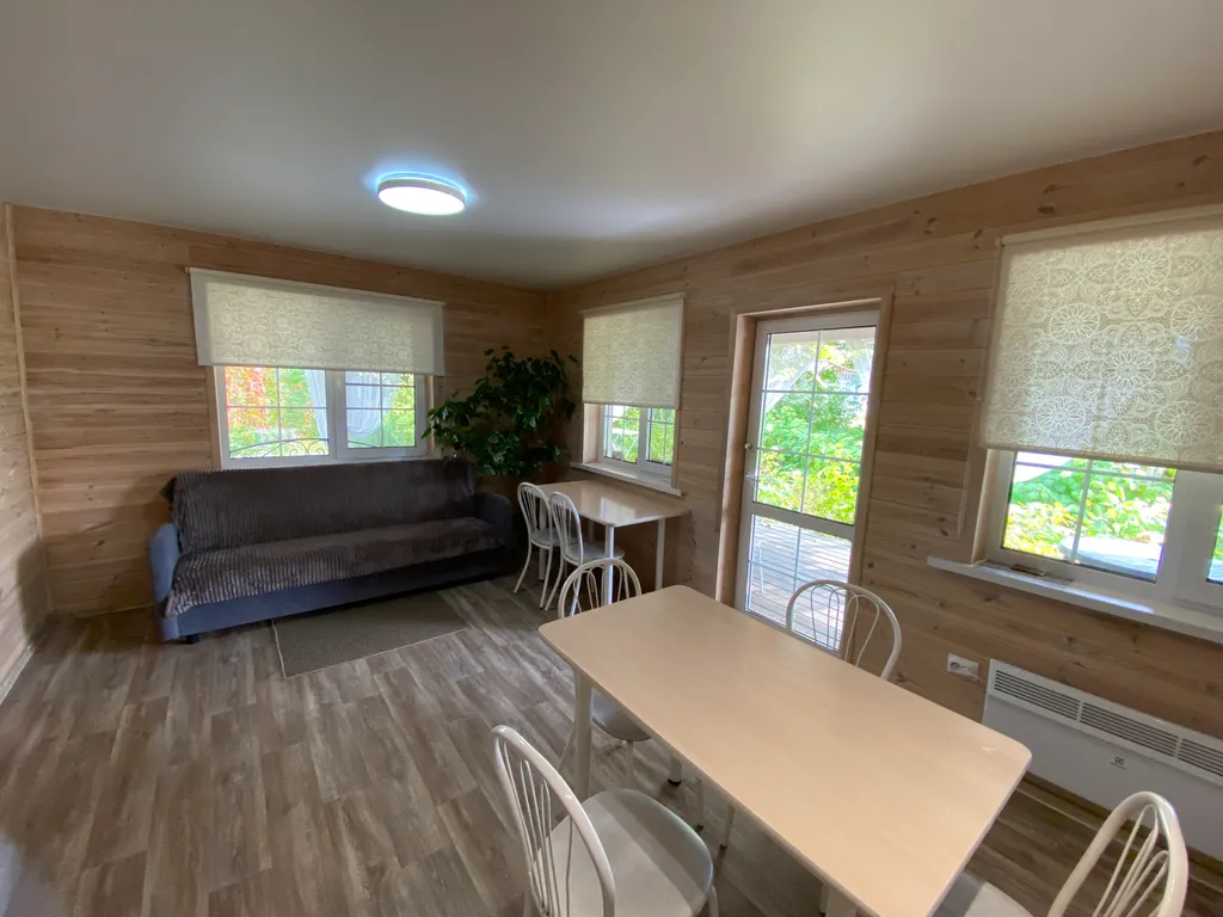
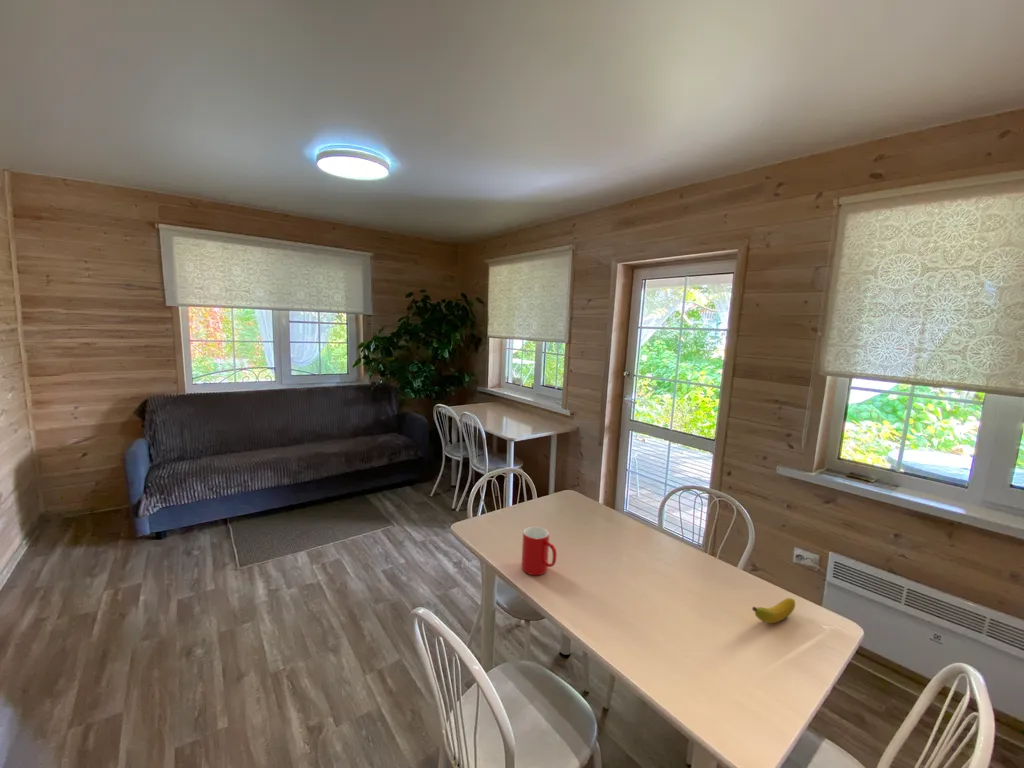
+ banana (773, 609)
+ cup (538, 553)
